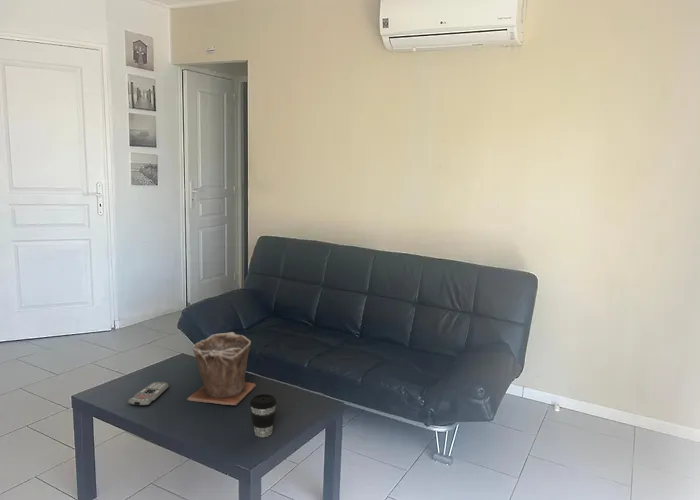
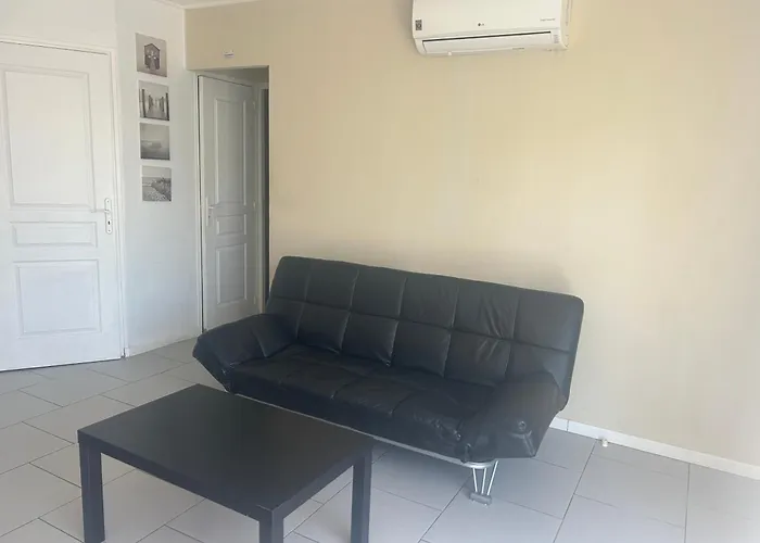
- plant pot (222, 366)
- coffee cup (263, 416)
- remote control (150, 393)
